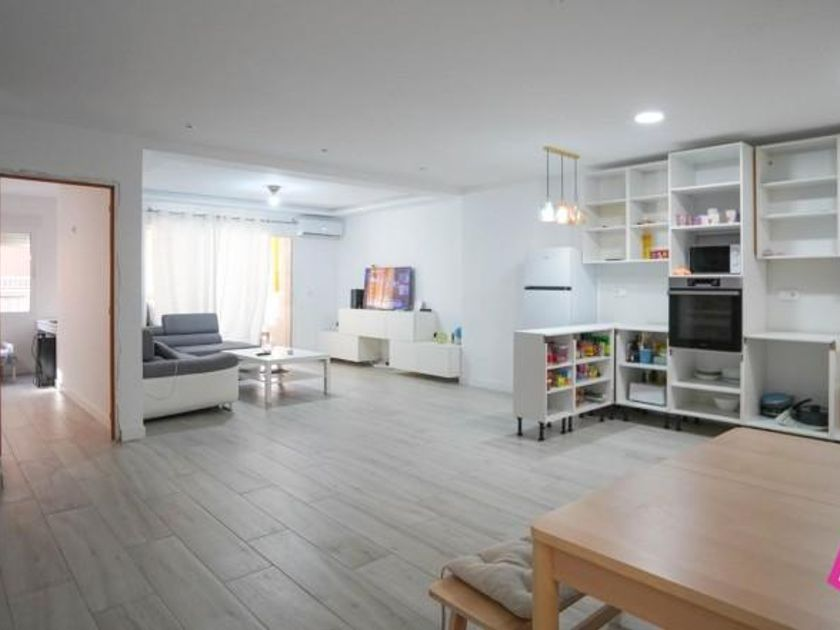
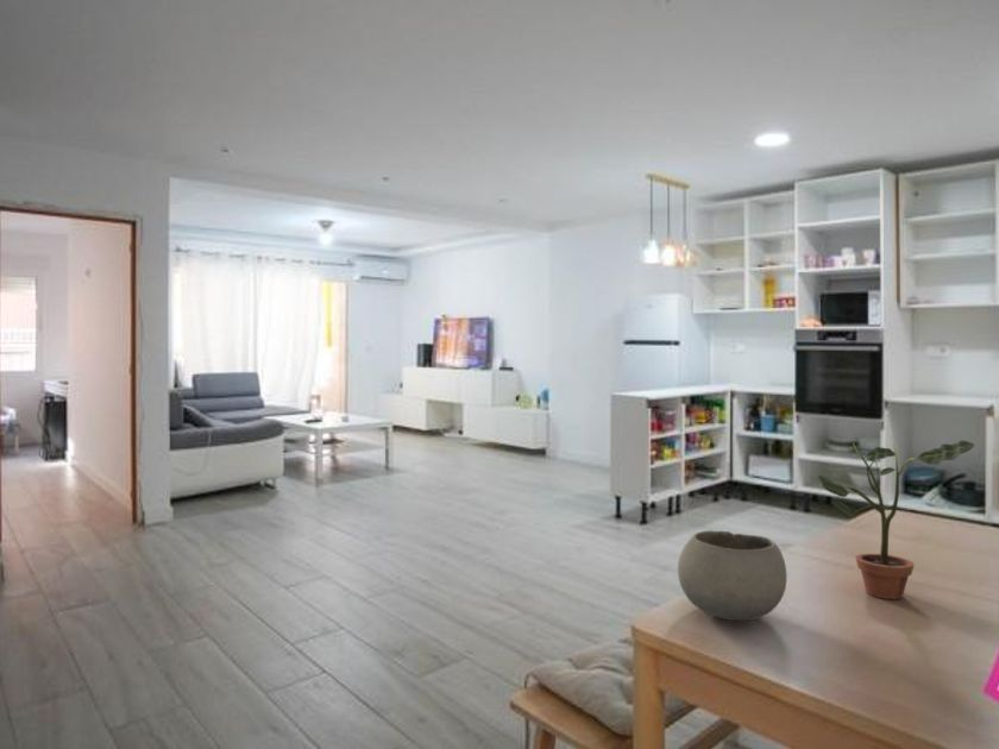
+ potted plant (892, 515)
+ bowl (730, 575)
